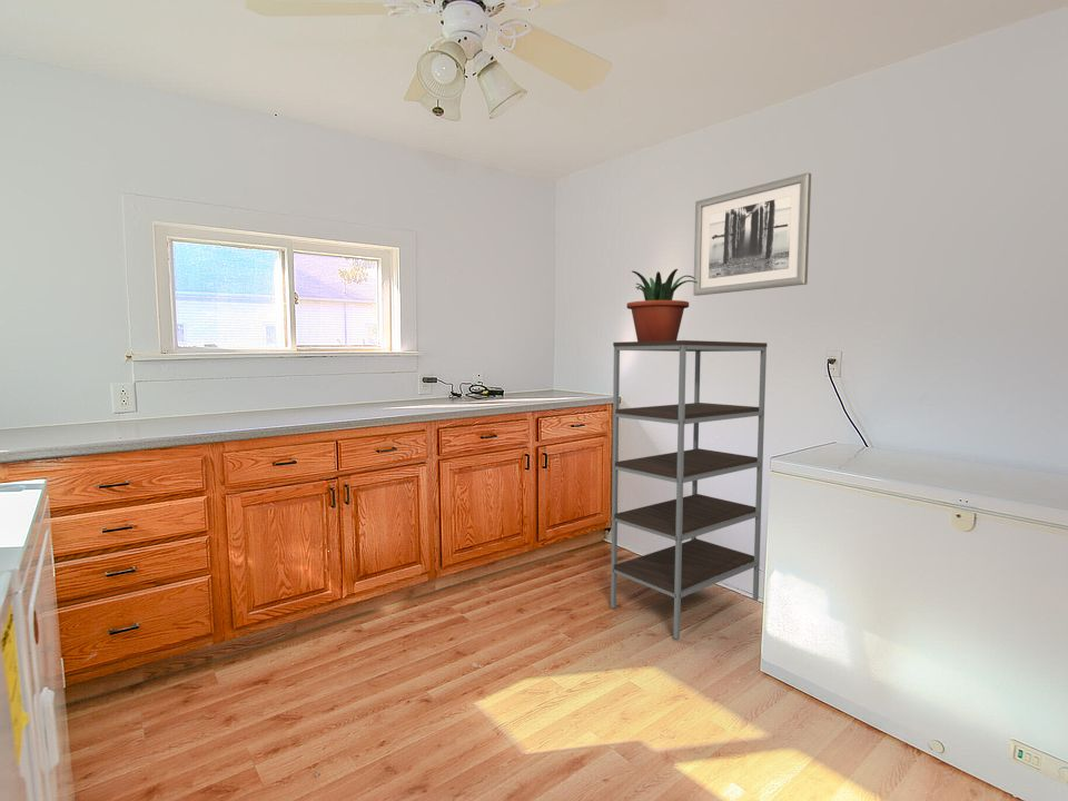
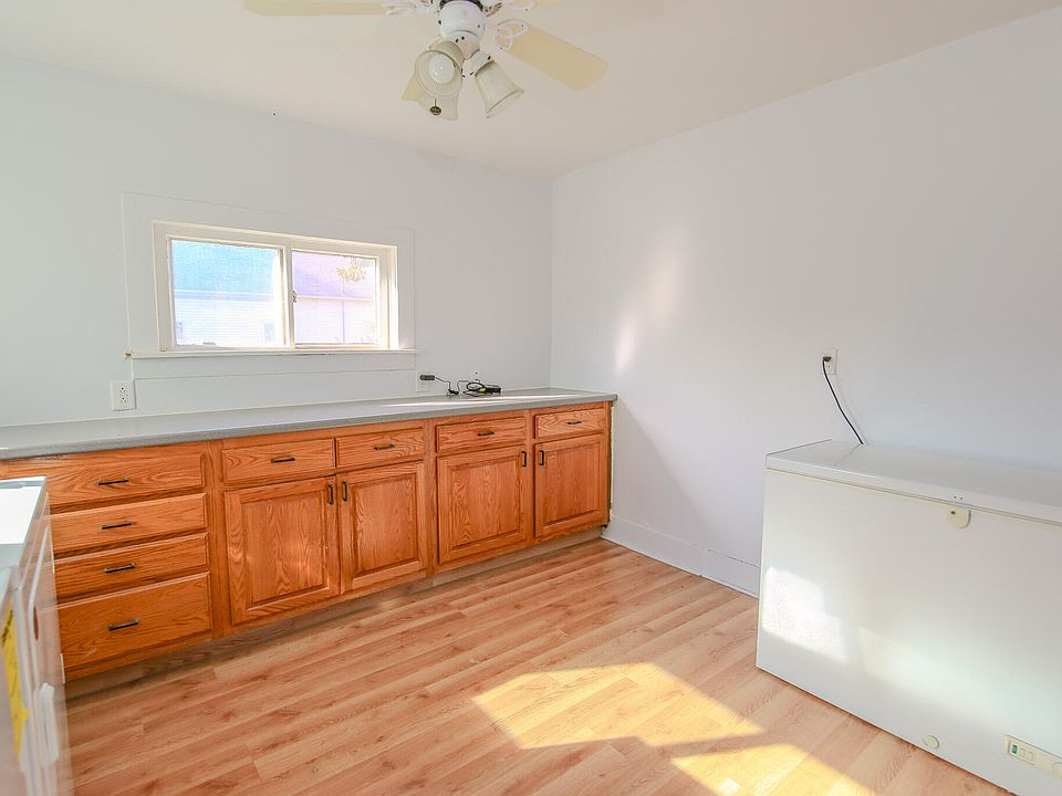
- wall art (746, 239)
- shelving unit (688, 475)
- potted plant (663, 307)
